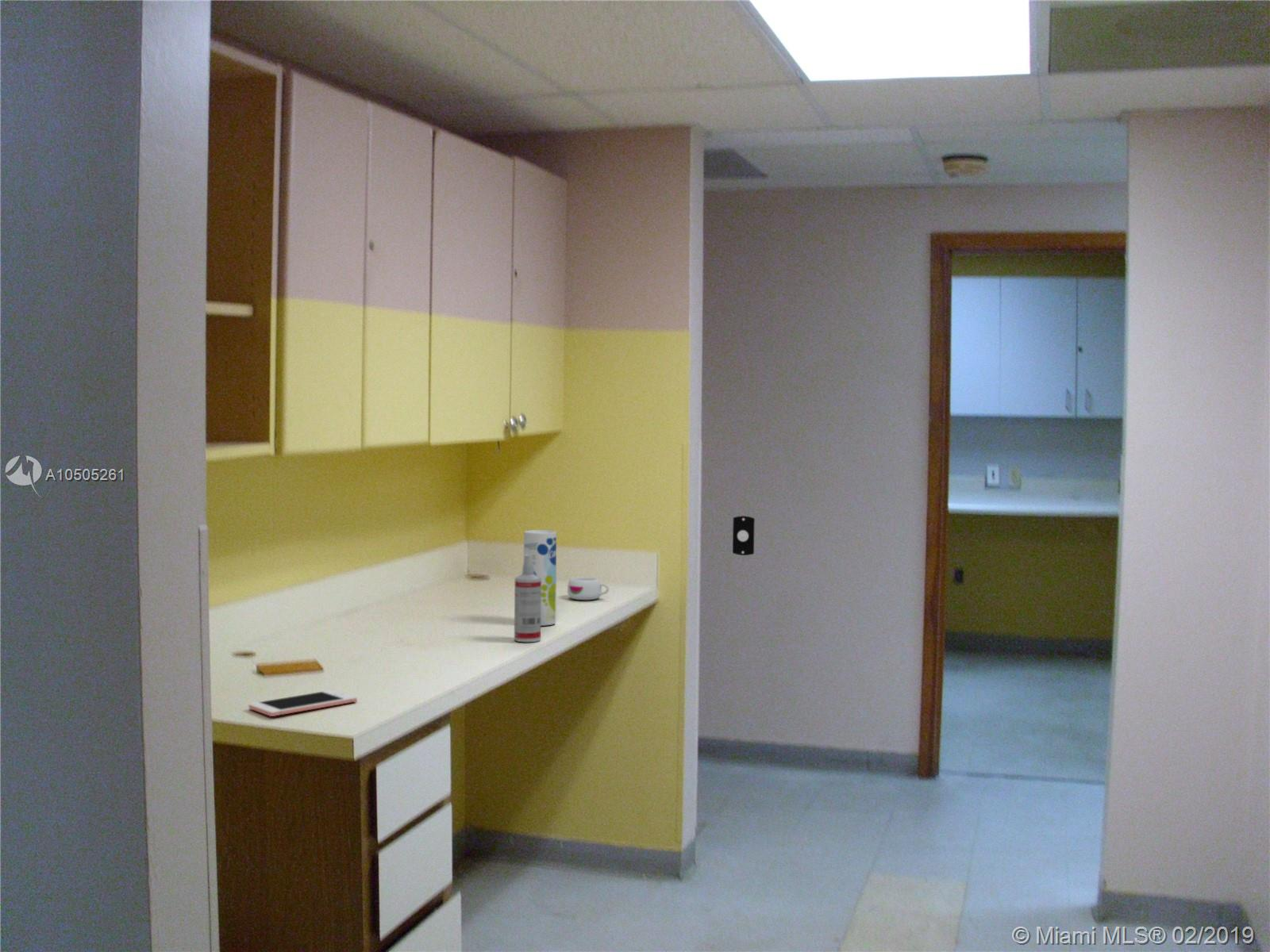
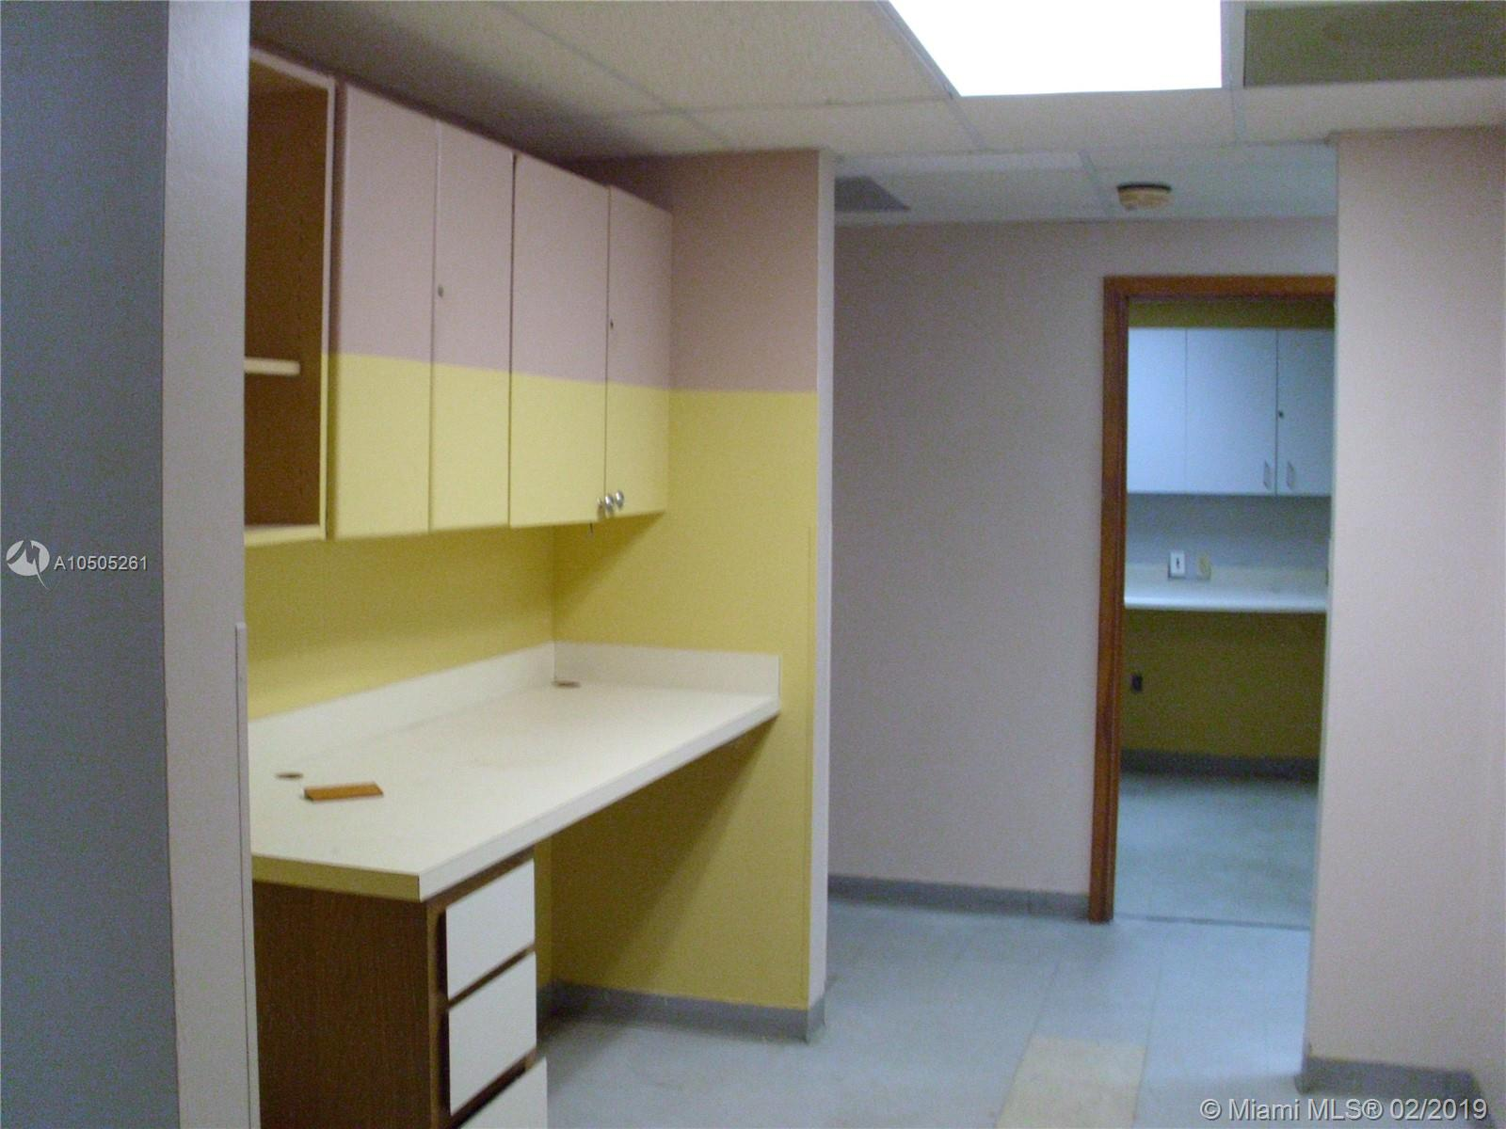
- spray bottle (527, 597)
- light switch (743, 536)
- canister (540, 577)
- mug (588, 589)
- cell phone (303, 702)
